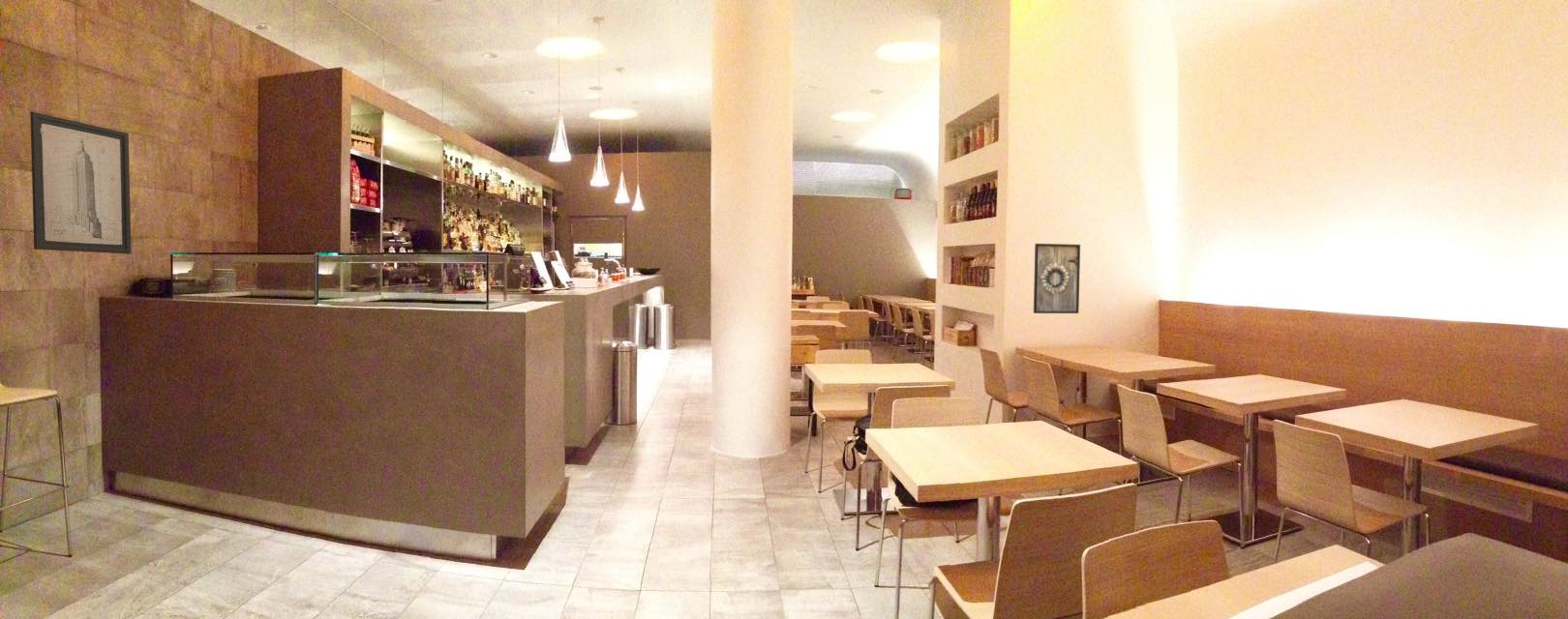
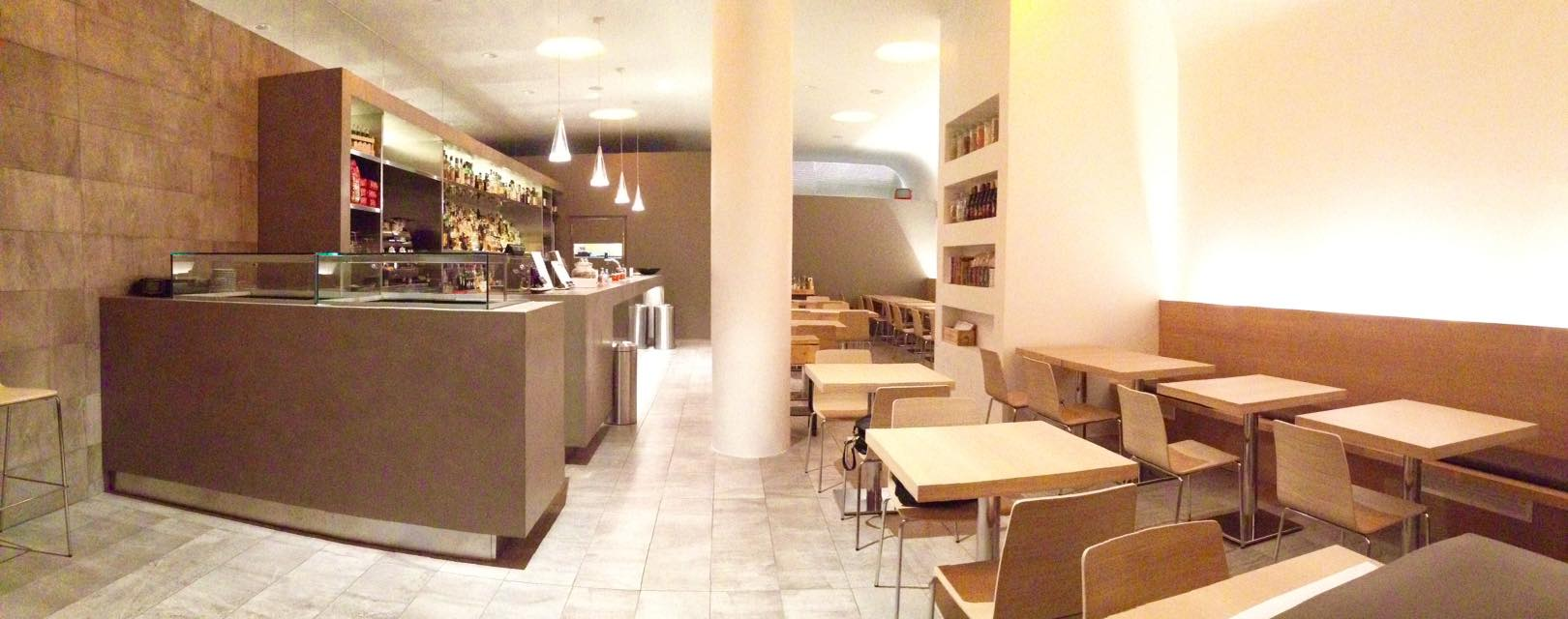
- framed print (1057, 279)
- wall art (83, 188)
